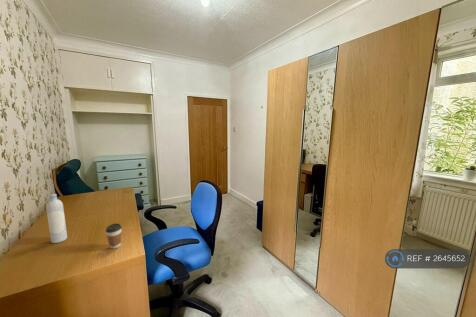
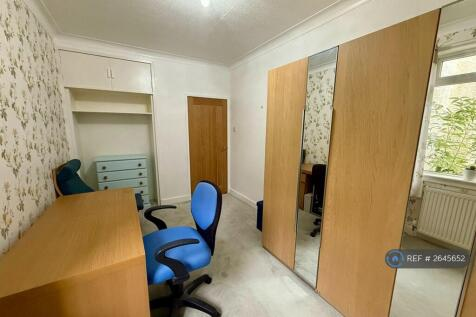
- coffee cup (114, 236)
- bottle (56, 217)
